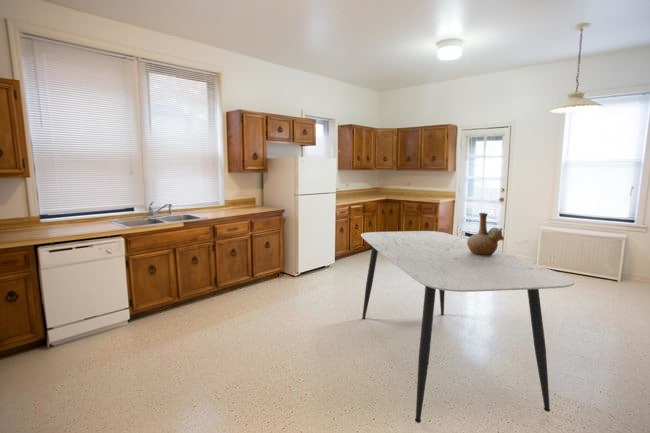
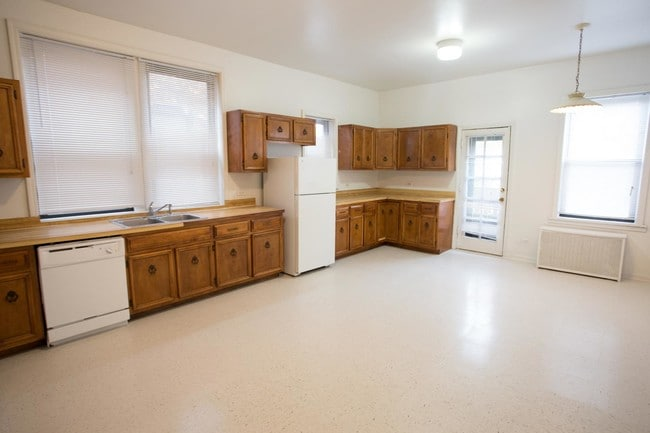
- vase (485, 233)
- dining table (434, 302)
